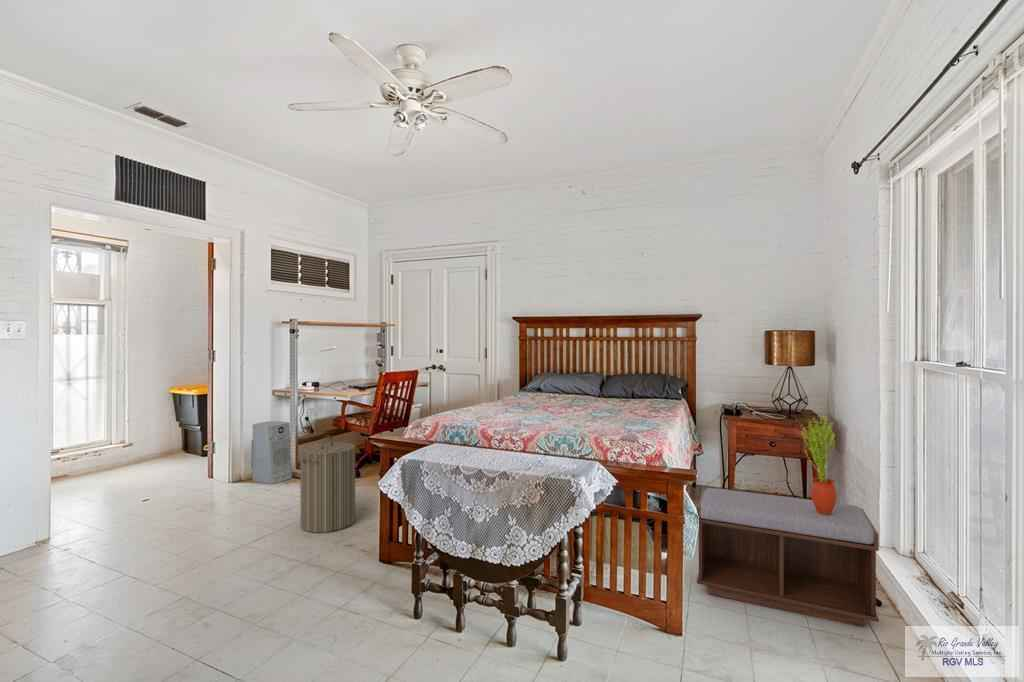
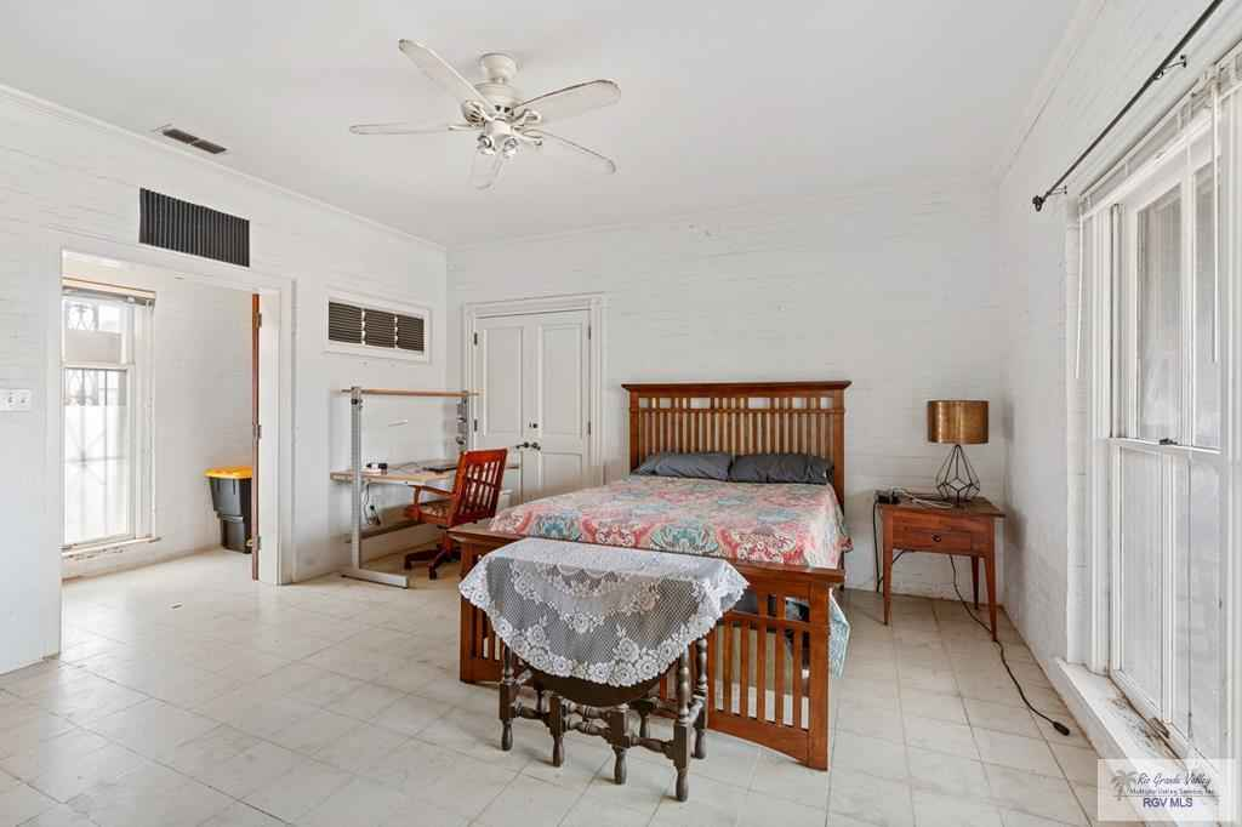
- potted plant (817, 462)
- bench (779, 548)
- air purifier (271, 451)
- laundry hamper (328, 479)
